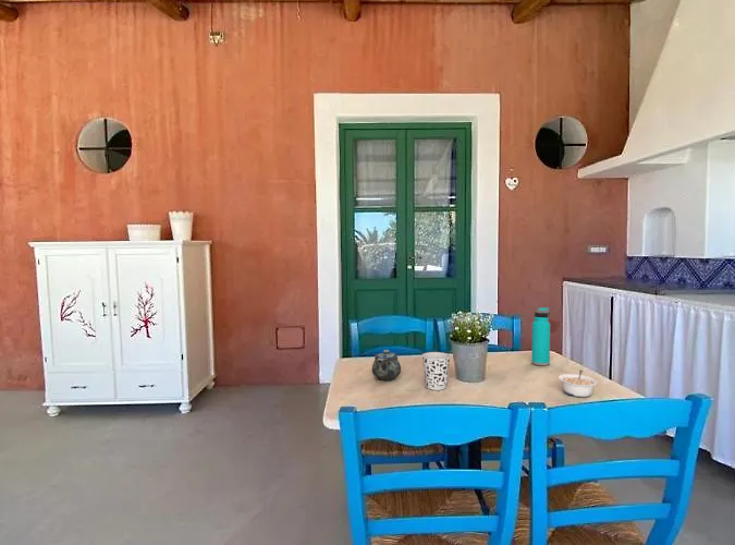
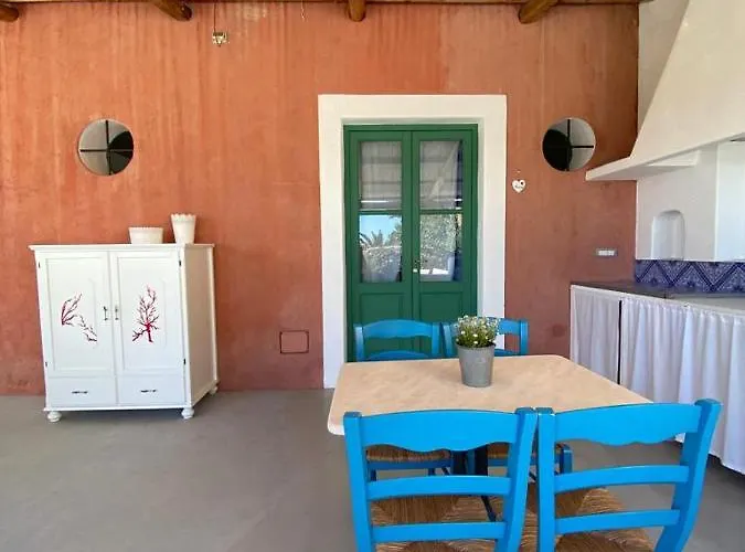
- legume (576, 384)
- water bottle (540, 335)
- chinaware (387, 363)
- cup (436, 371)
